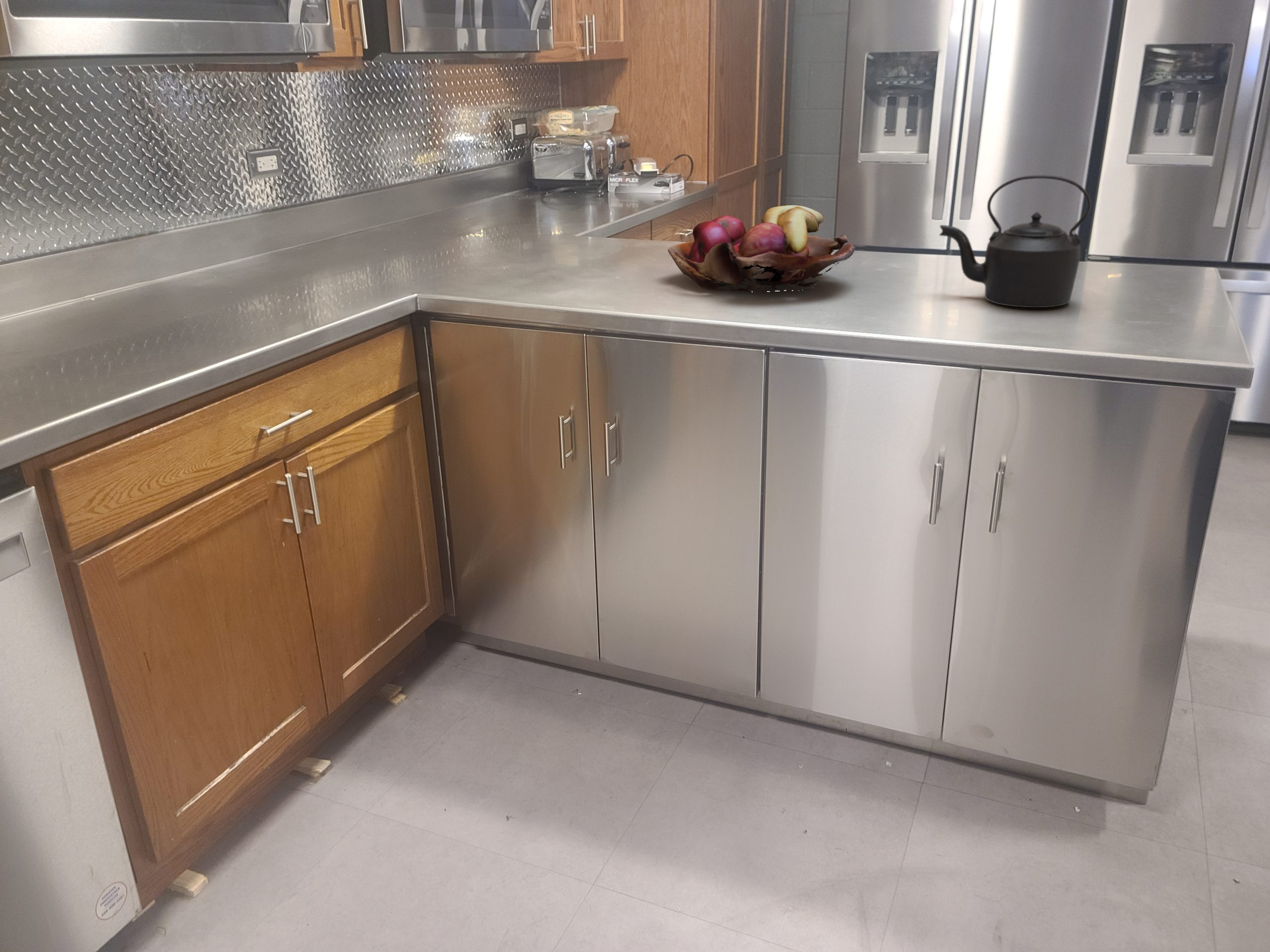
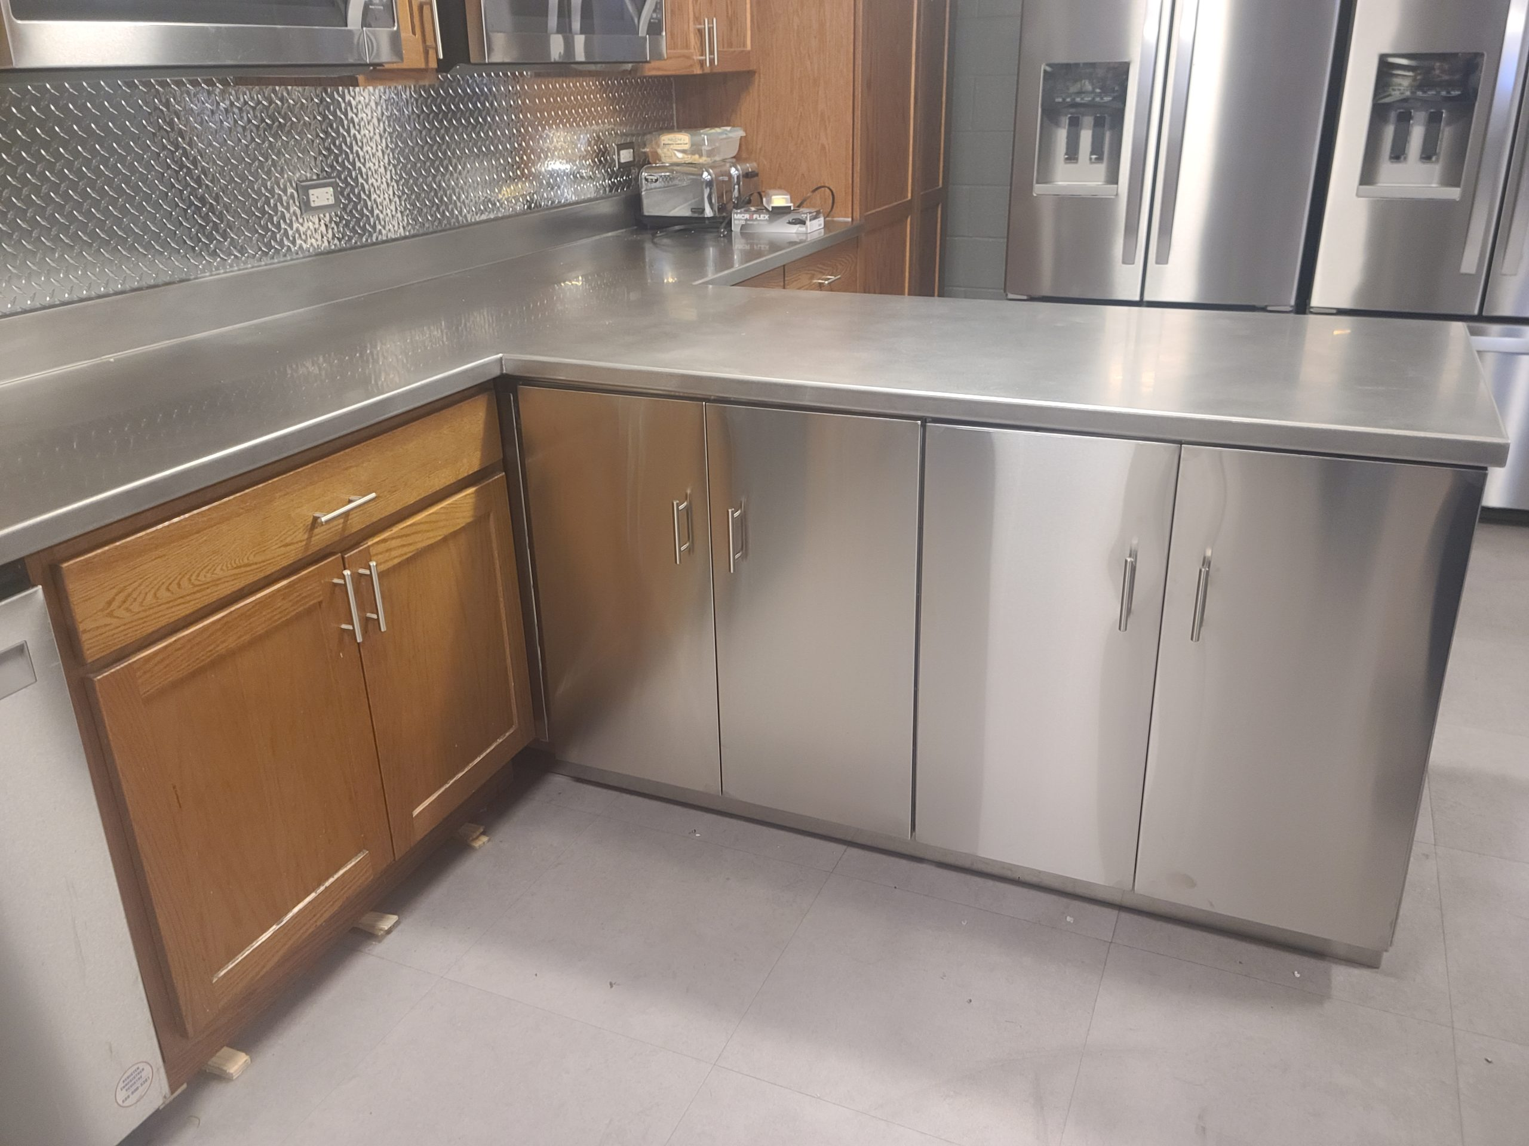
- kettle (1010, 238)
- fruit basket (763, 246)
